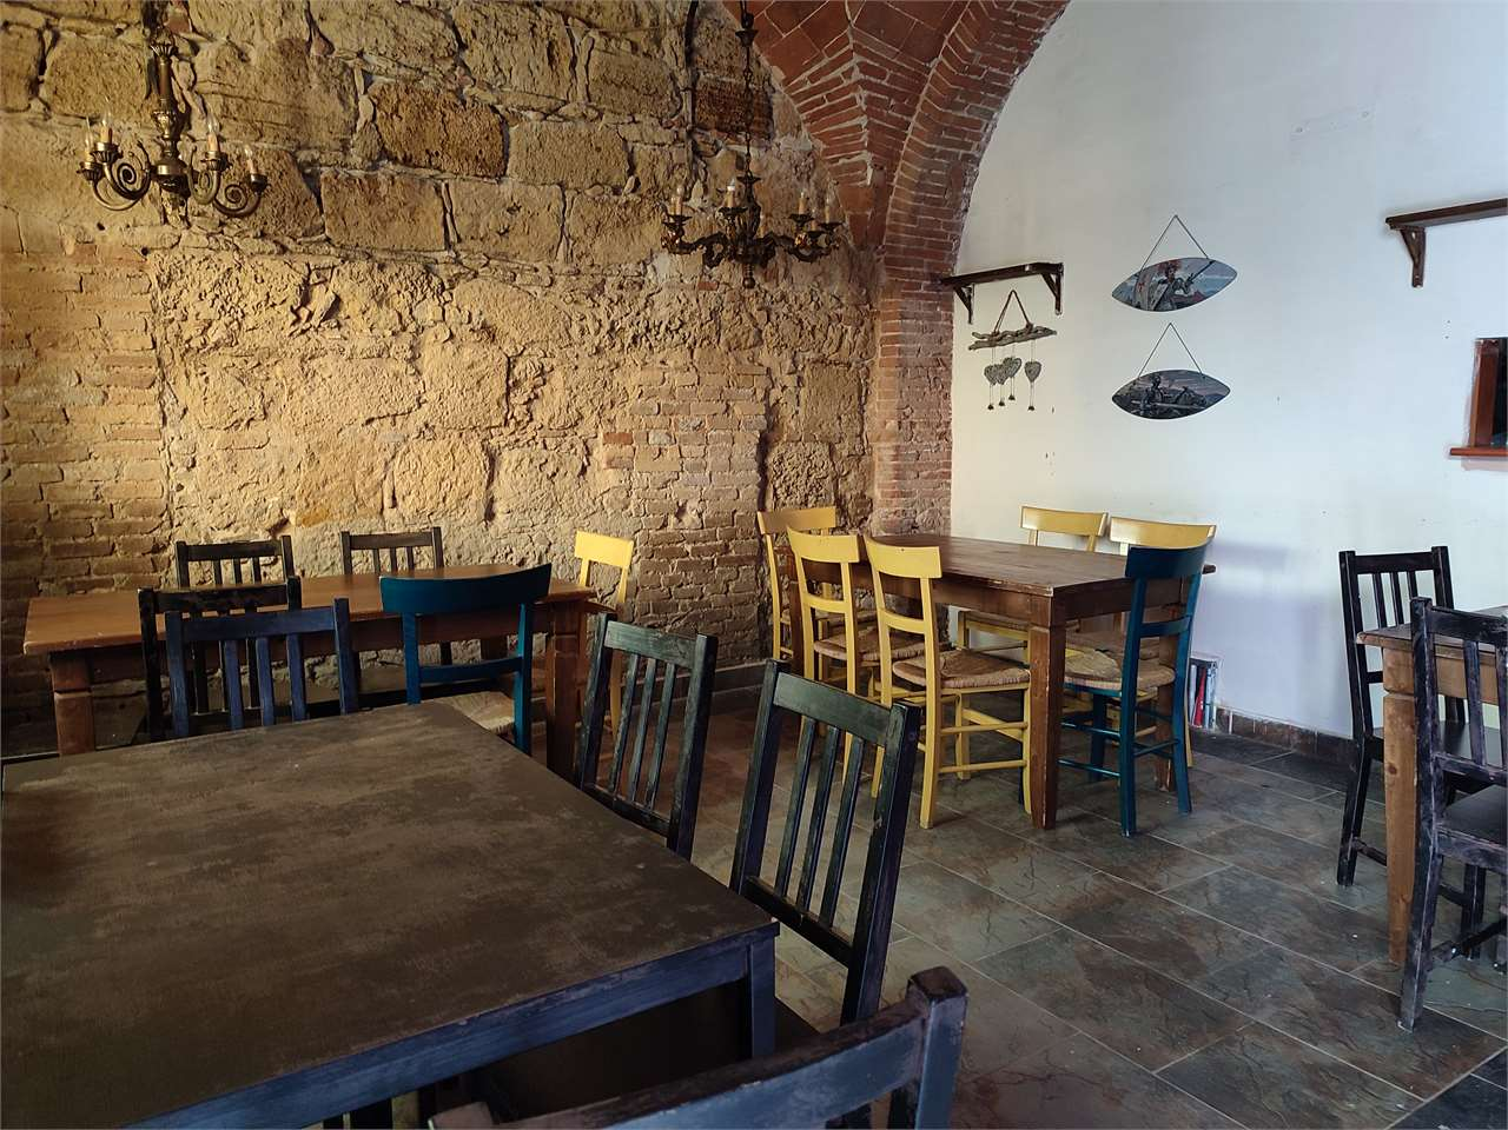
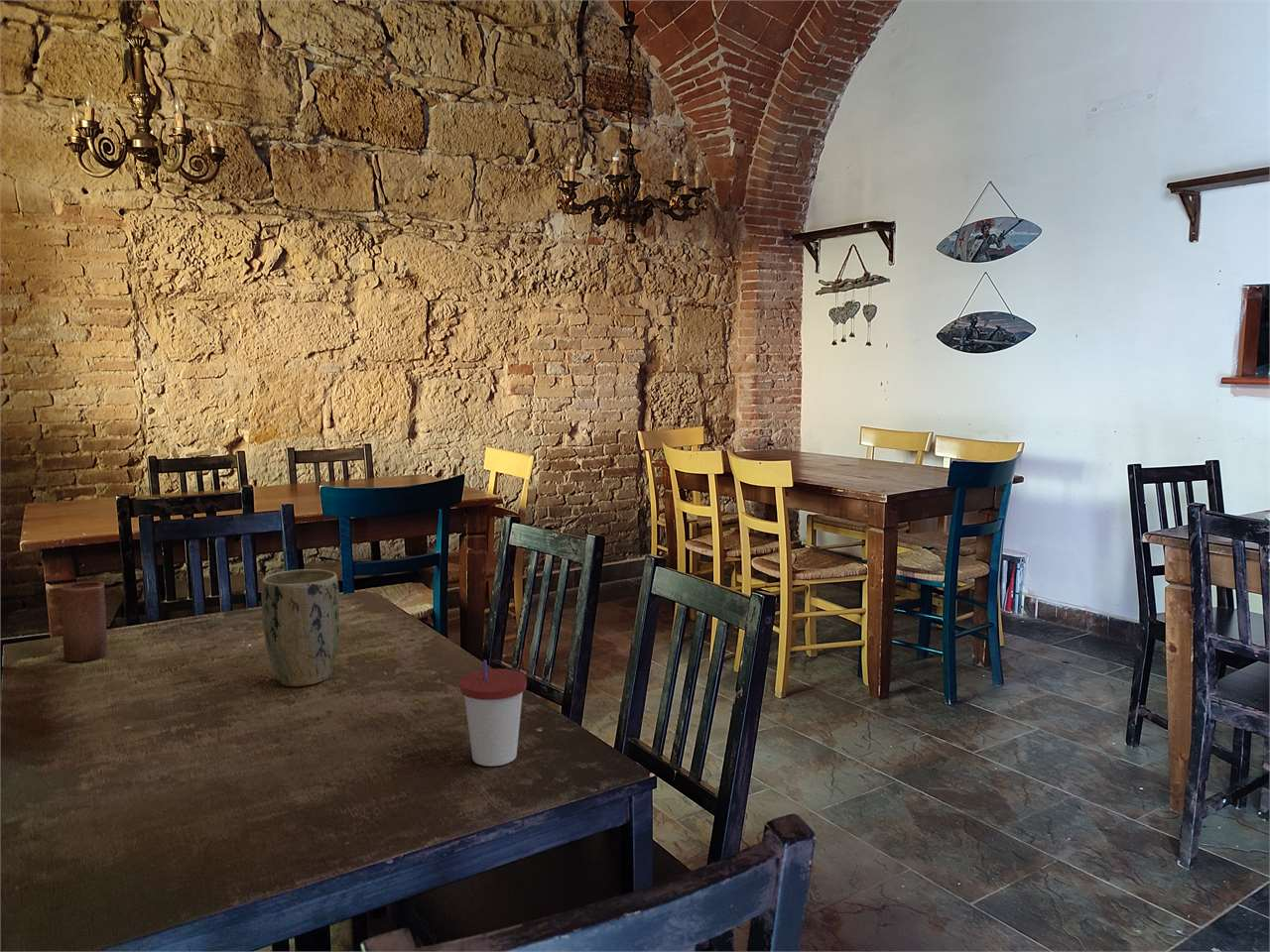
+ candle (83, 620)
+ cup (493, 708)
+ plant pot (302, 627)
